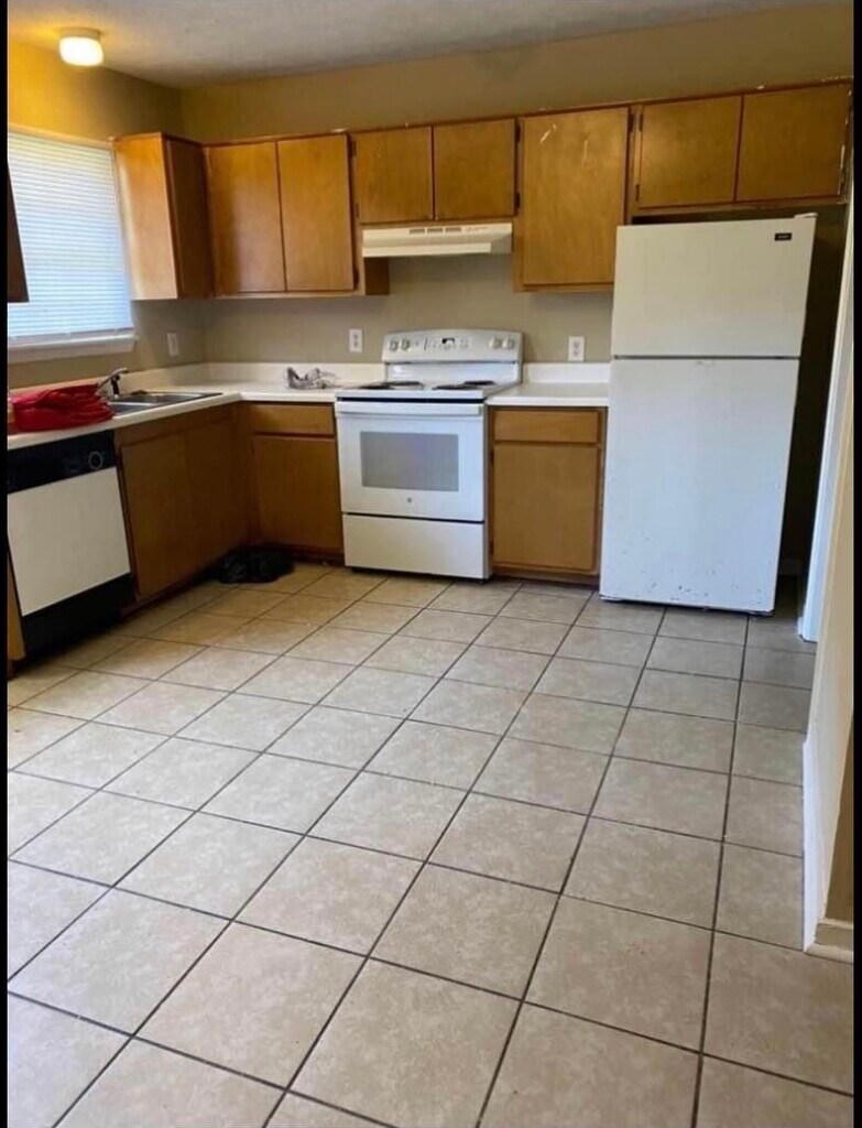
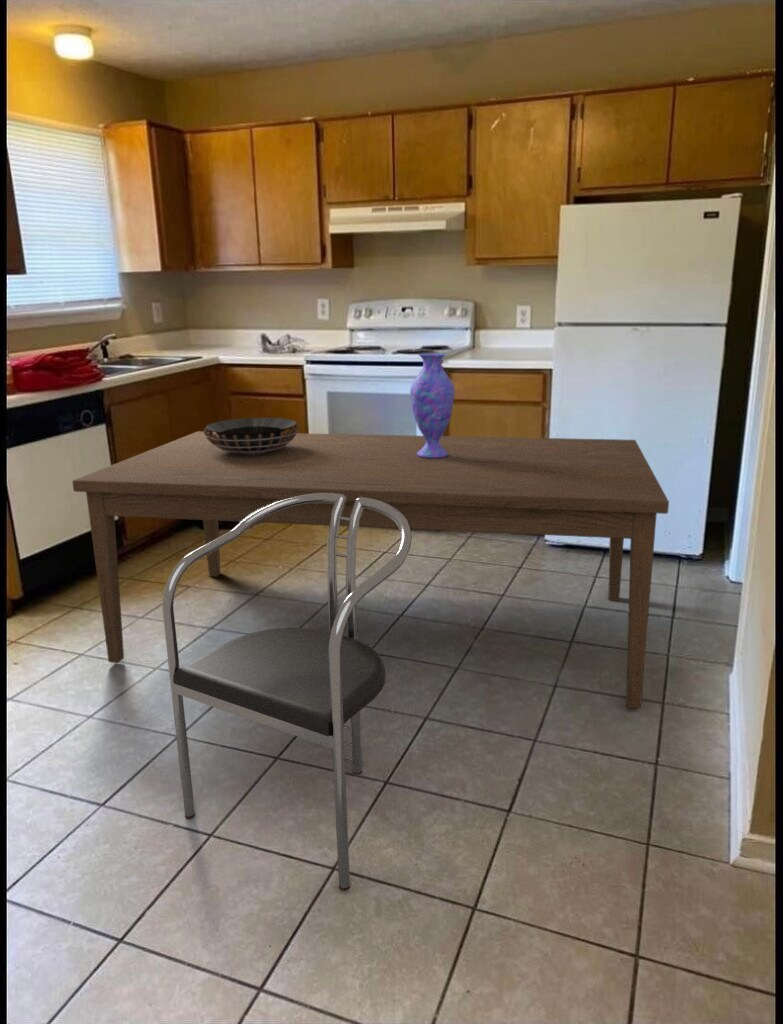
+ chair (307, 666)
+ decorative bowl (251, 437)
+ dining table (381, 527)
+ vase (432, 405)
